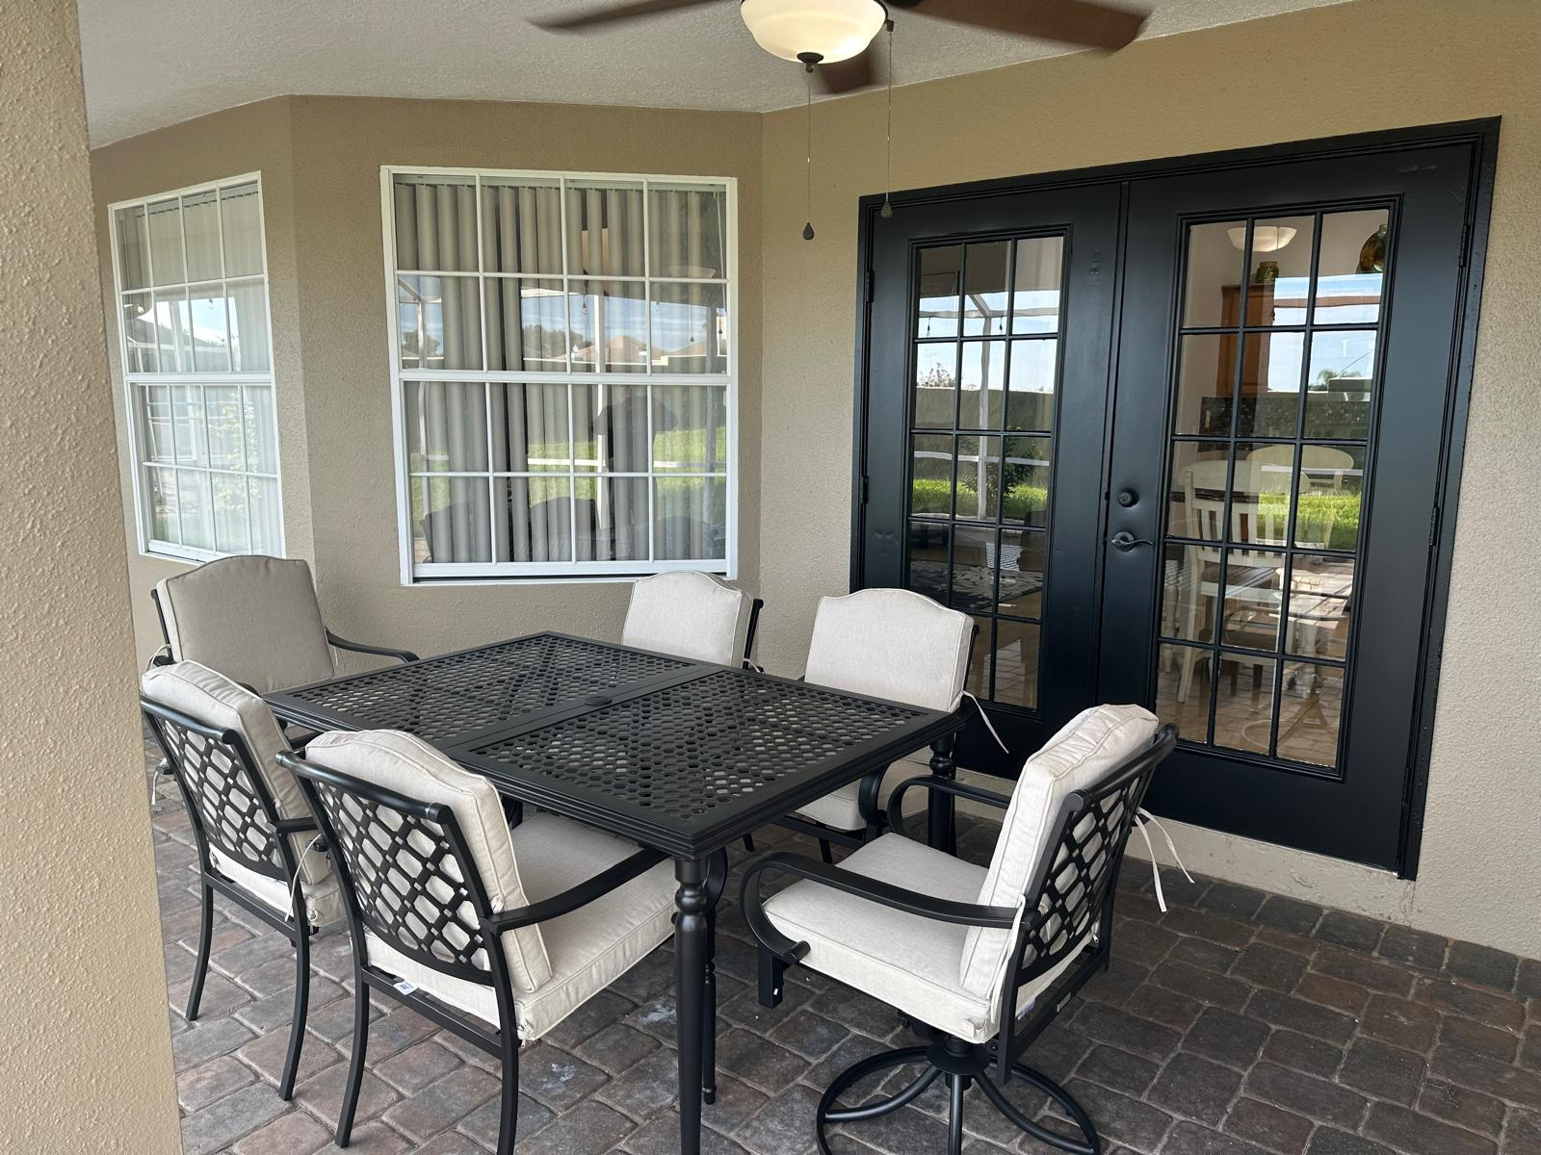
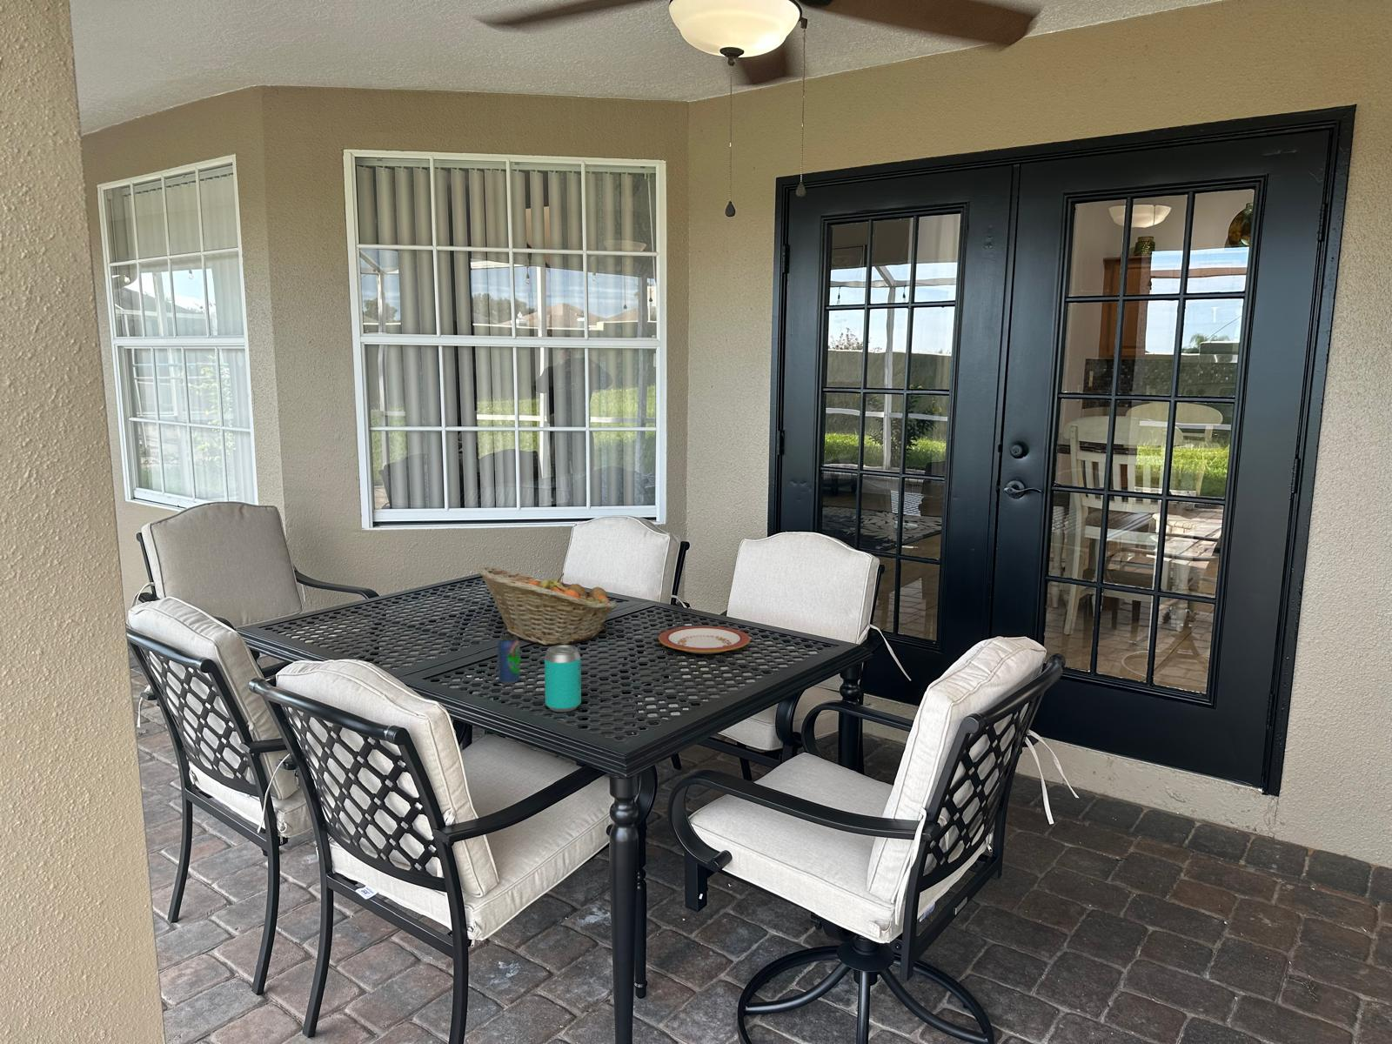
+ beverage can (563, 678)
+ beverage can (509, 659)
+ plate (704, 642)
+ fruit basket (546, 600)
